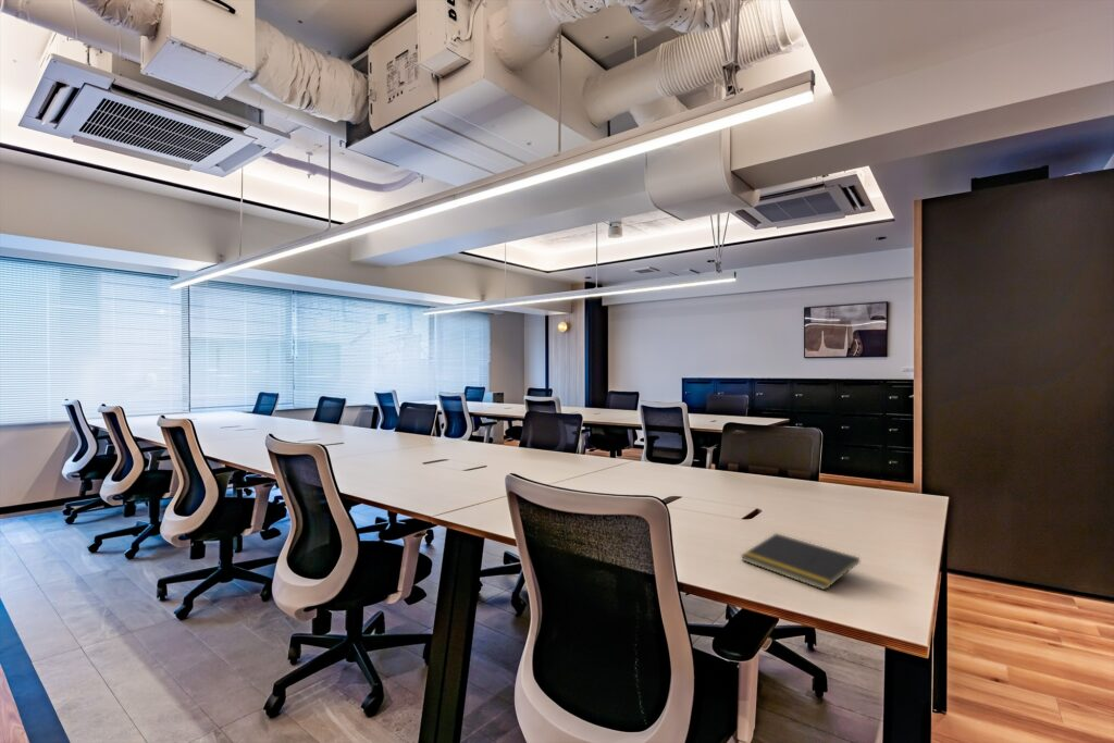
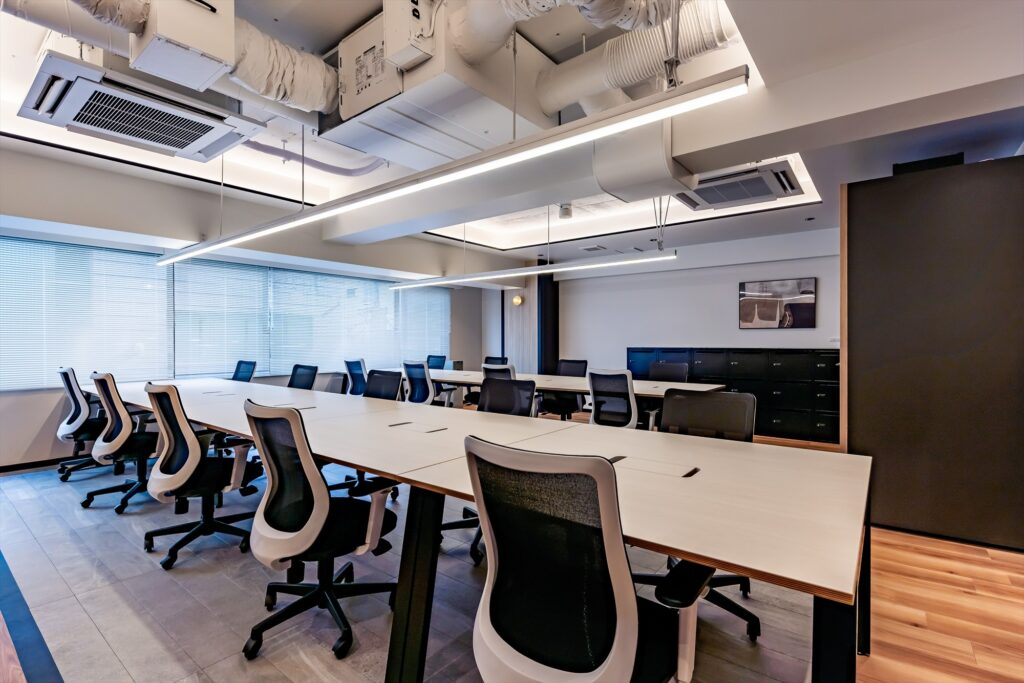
- notepad (797, 558)
